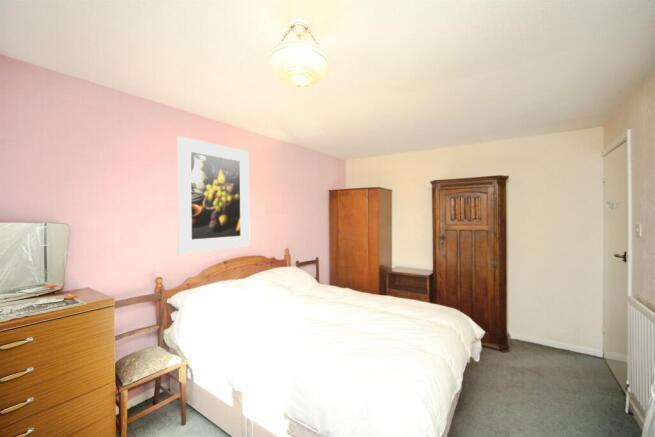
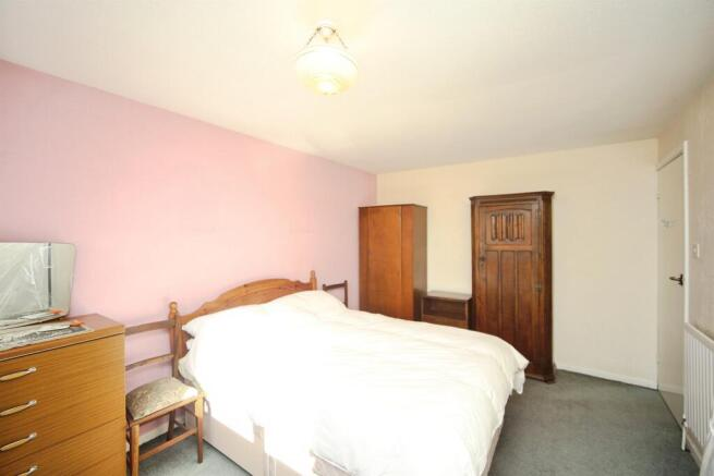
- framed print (217, 197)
